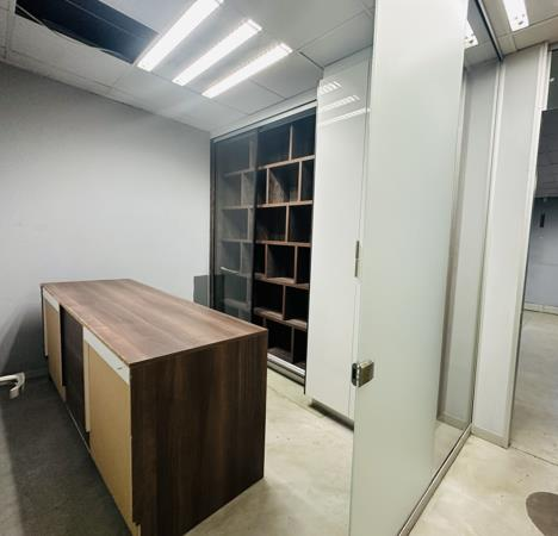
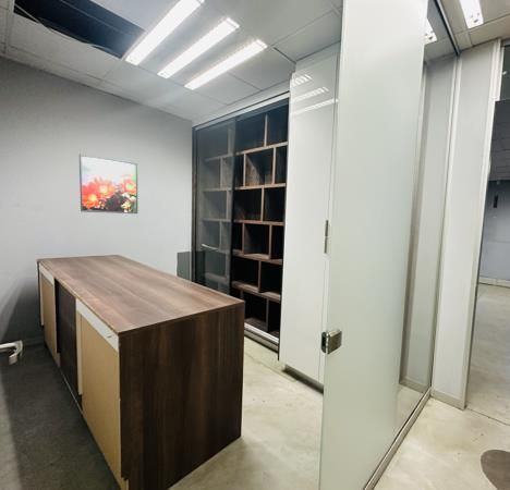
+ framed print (110, 186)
